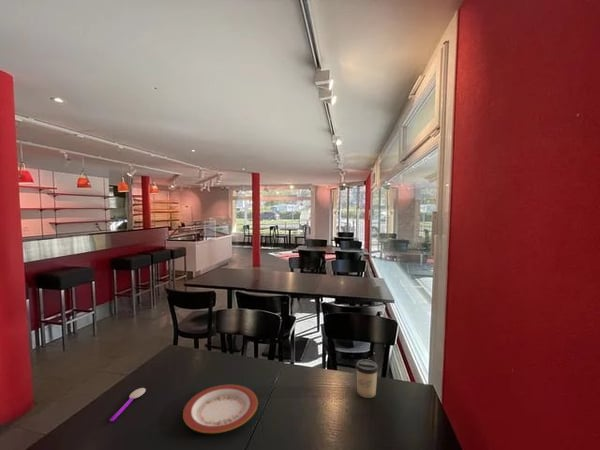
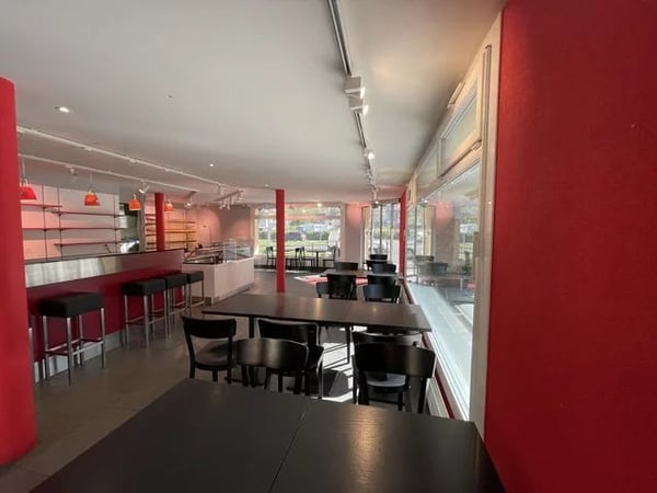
- spoon (128, 402)
- plate (221, 408)
- cup (366, 378)
